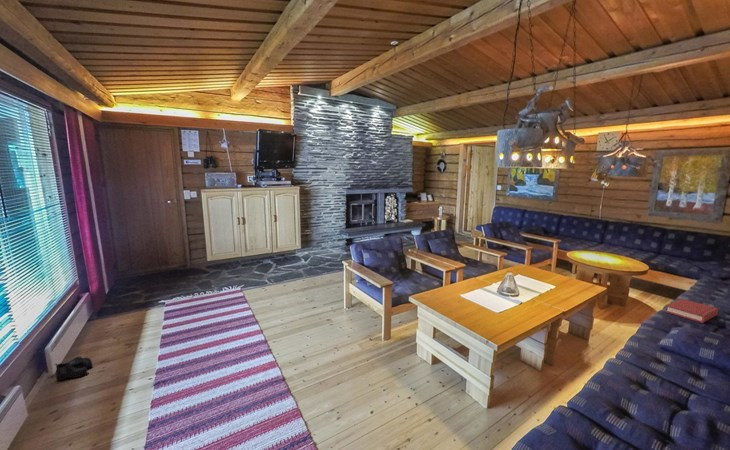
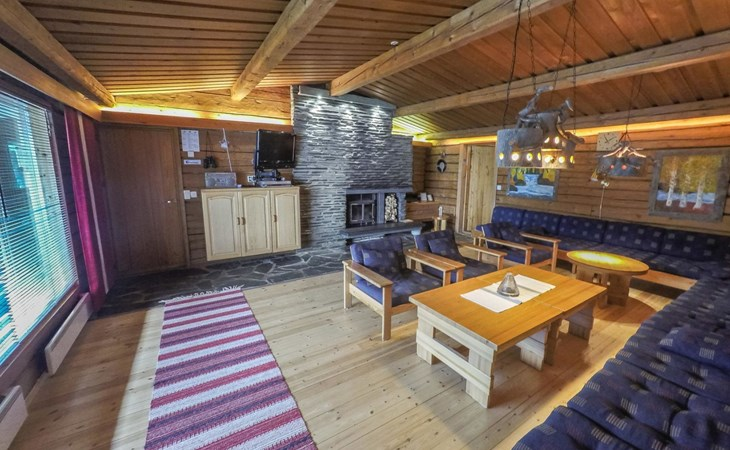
- hardback book (691, 310)
- boots (74, 363)
